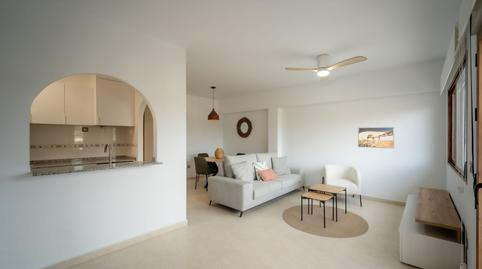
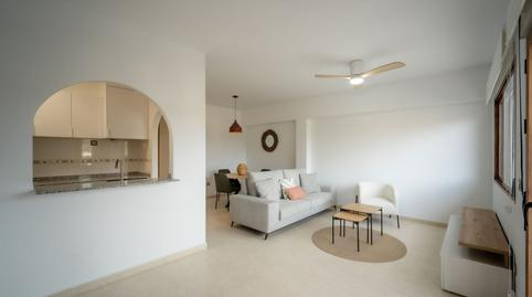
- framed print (375, 137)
